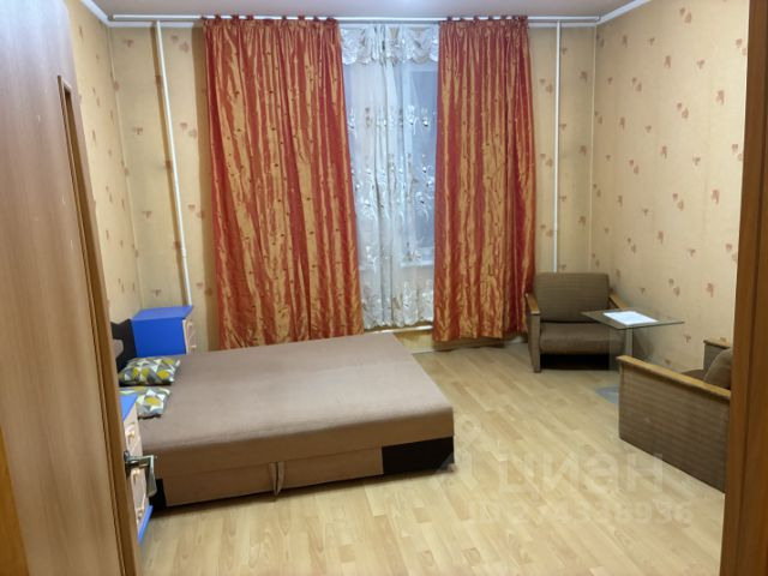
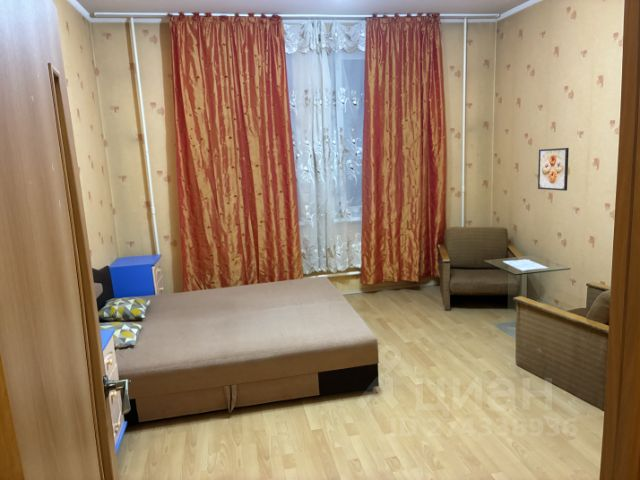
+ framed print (552, 169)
